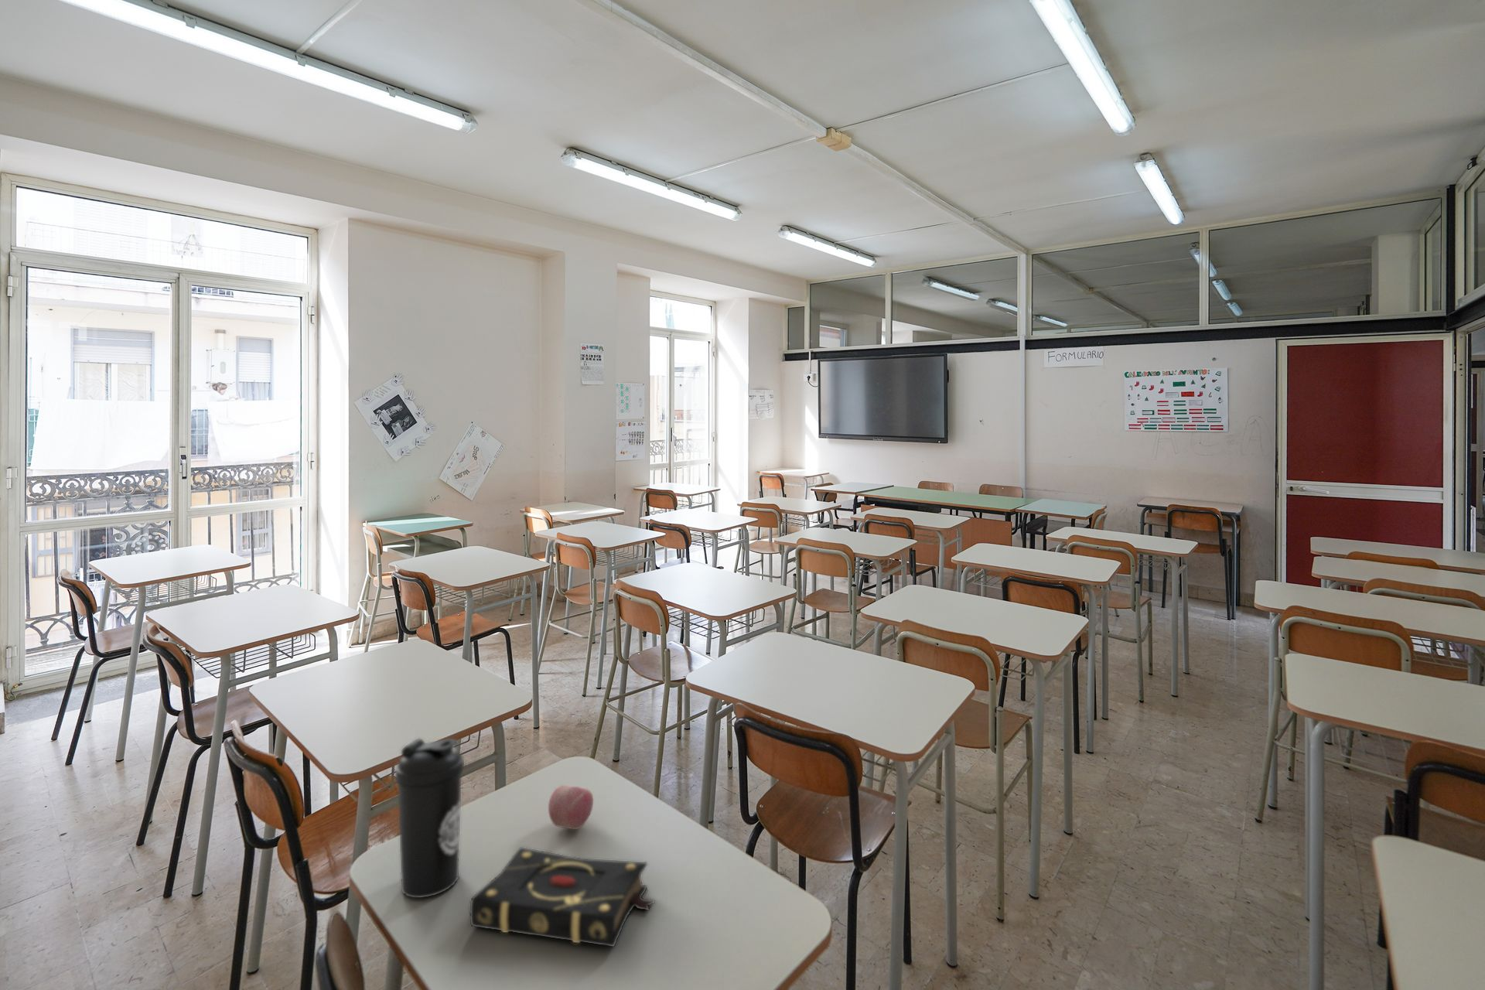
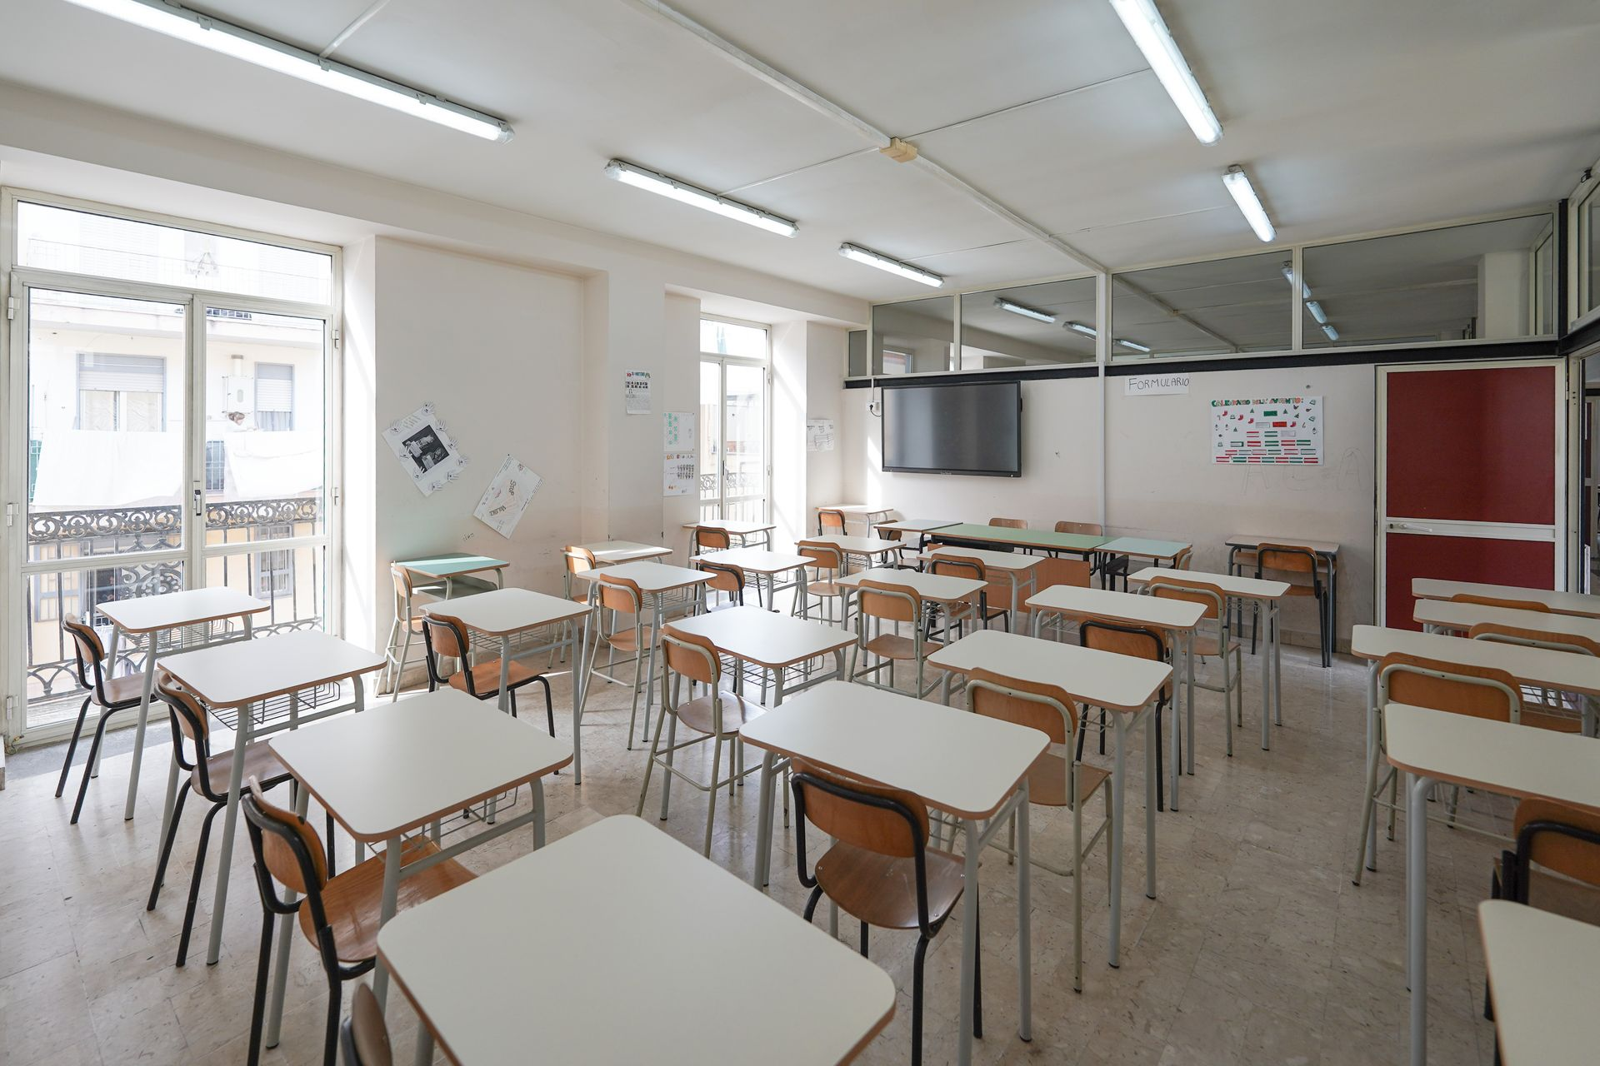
- apple (571, 805)
- book (569, 894)
- water bottle (430, 812)
